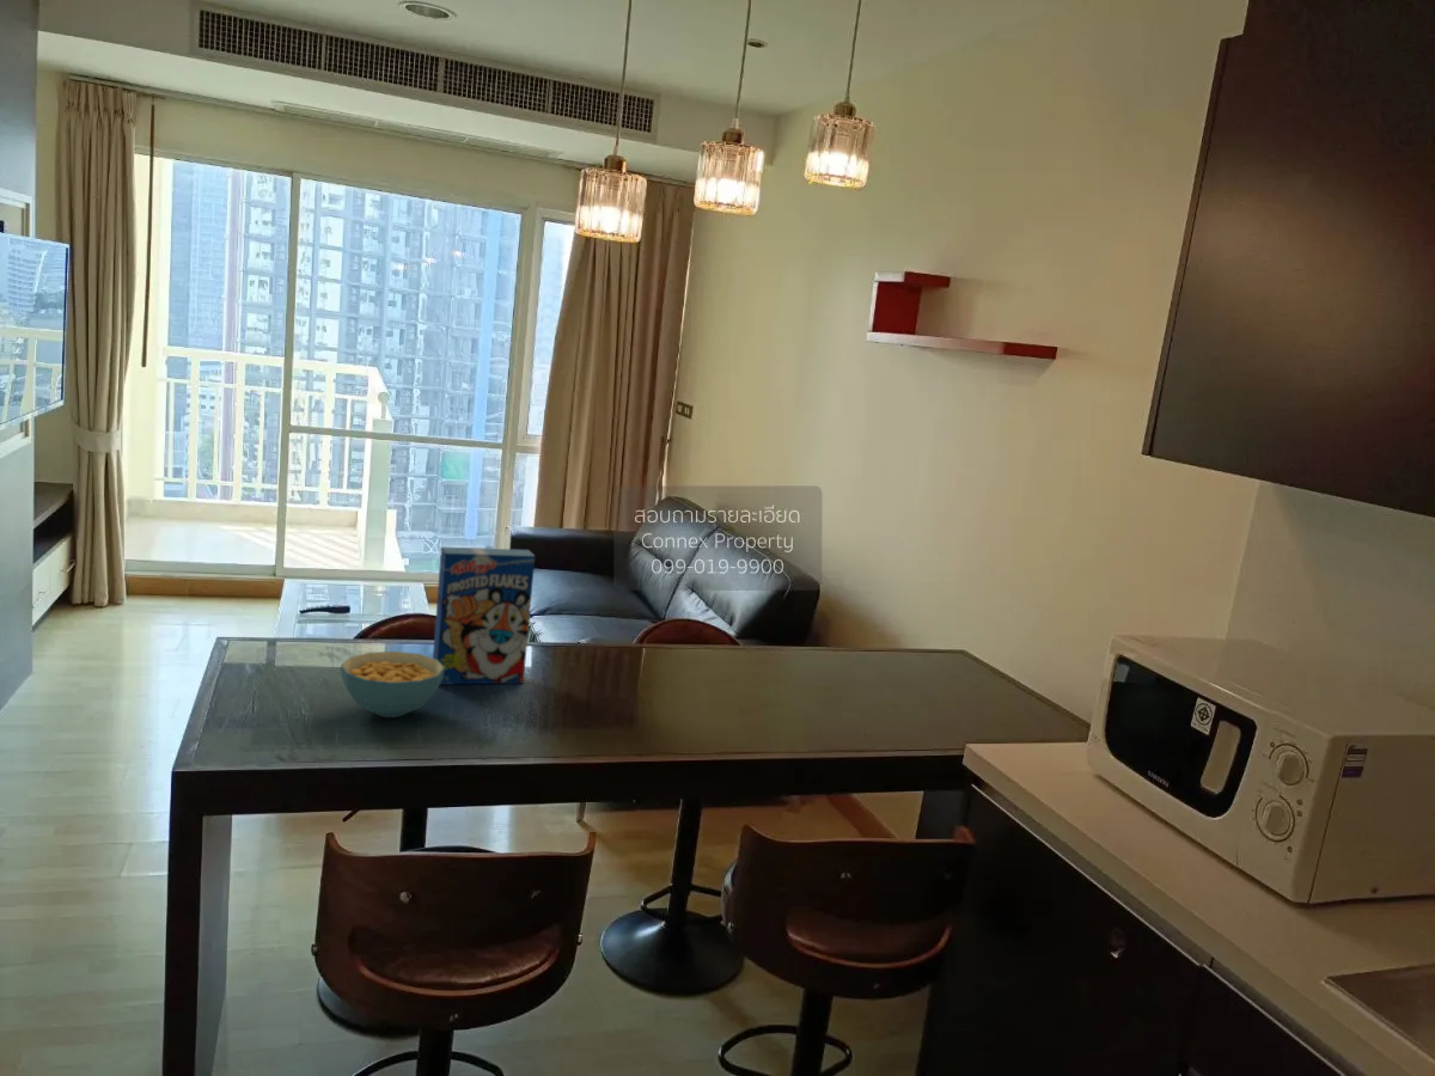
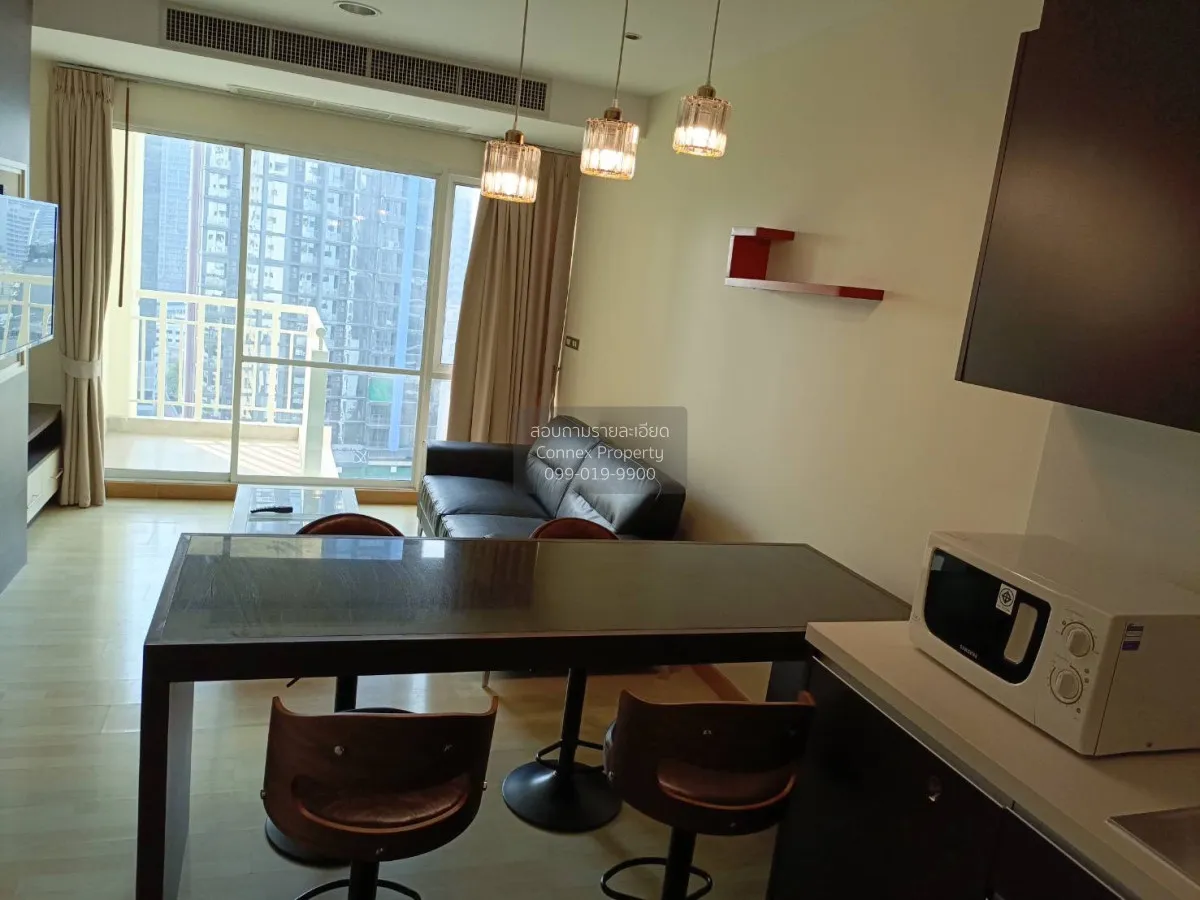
- cereal box (482, 616)
- cereal bowl (391, 689)
